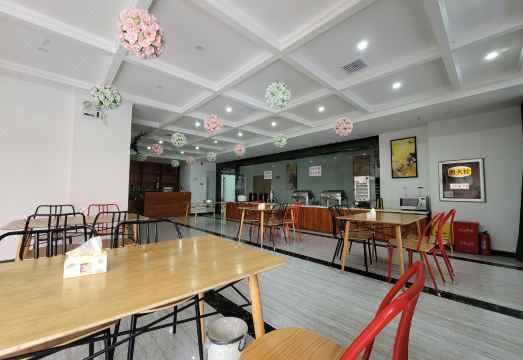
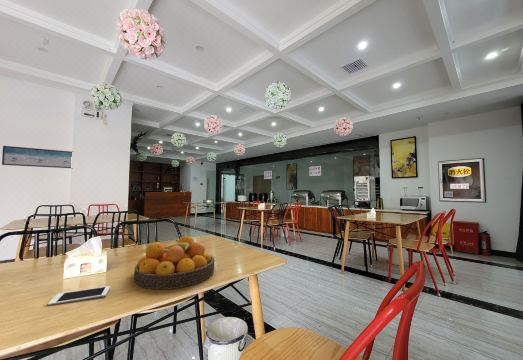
+ cell phone (81, 294)
+ fruit bowl (176, 256)
+ wall art (41, 157)
